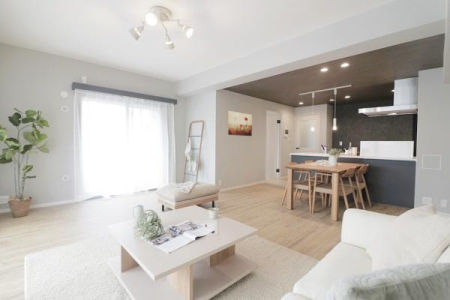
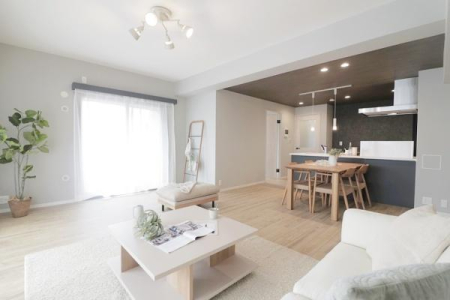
- wall art (240, 124)
